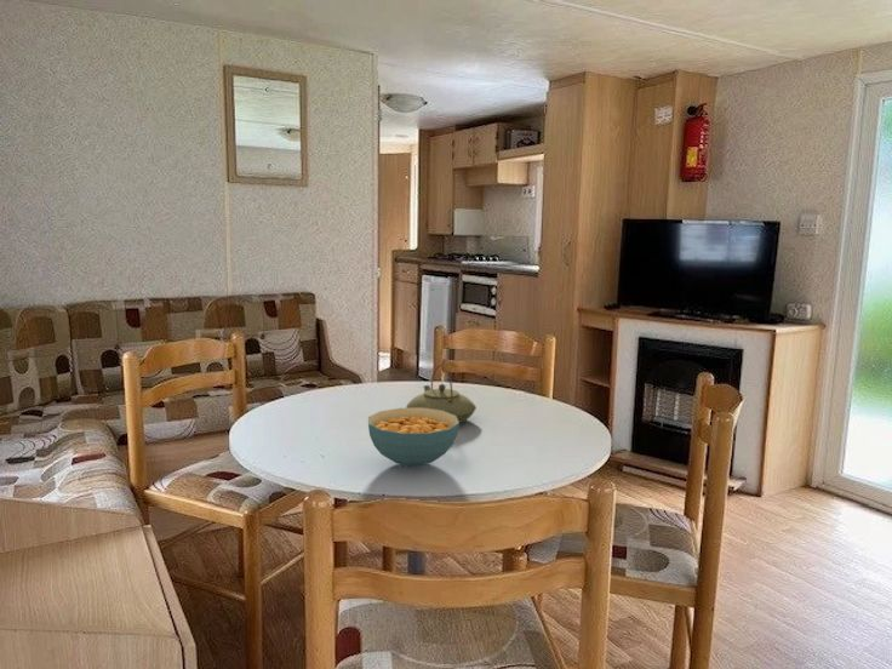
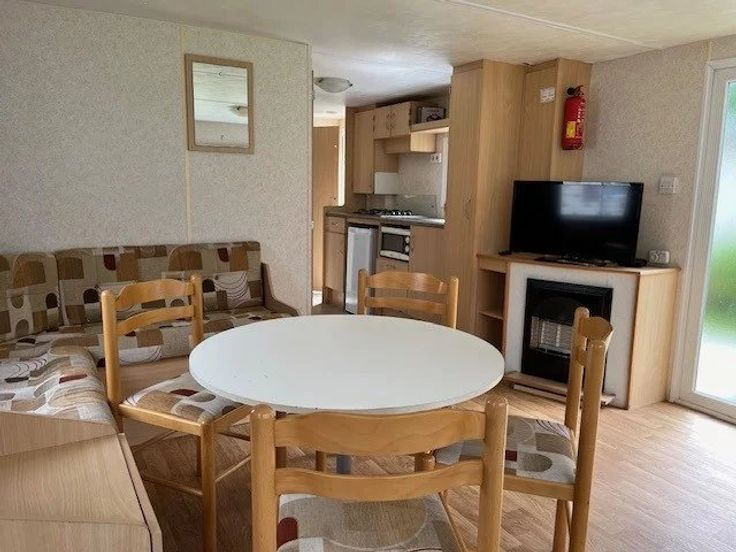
- cereal bowl (412, 441)
- teapot (440, 391)
